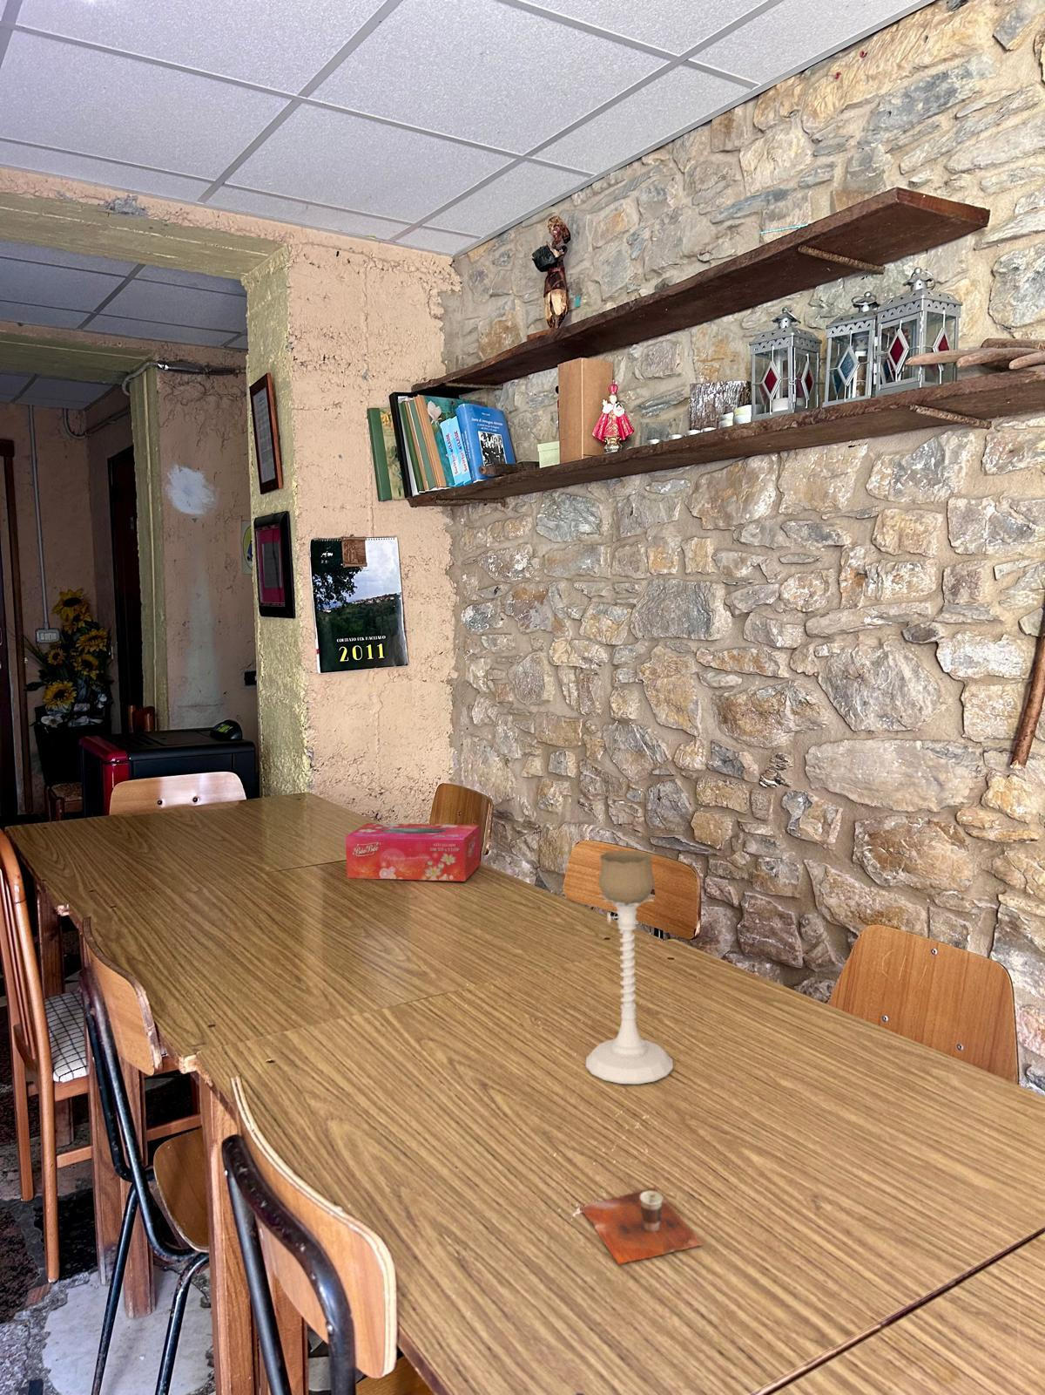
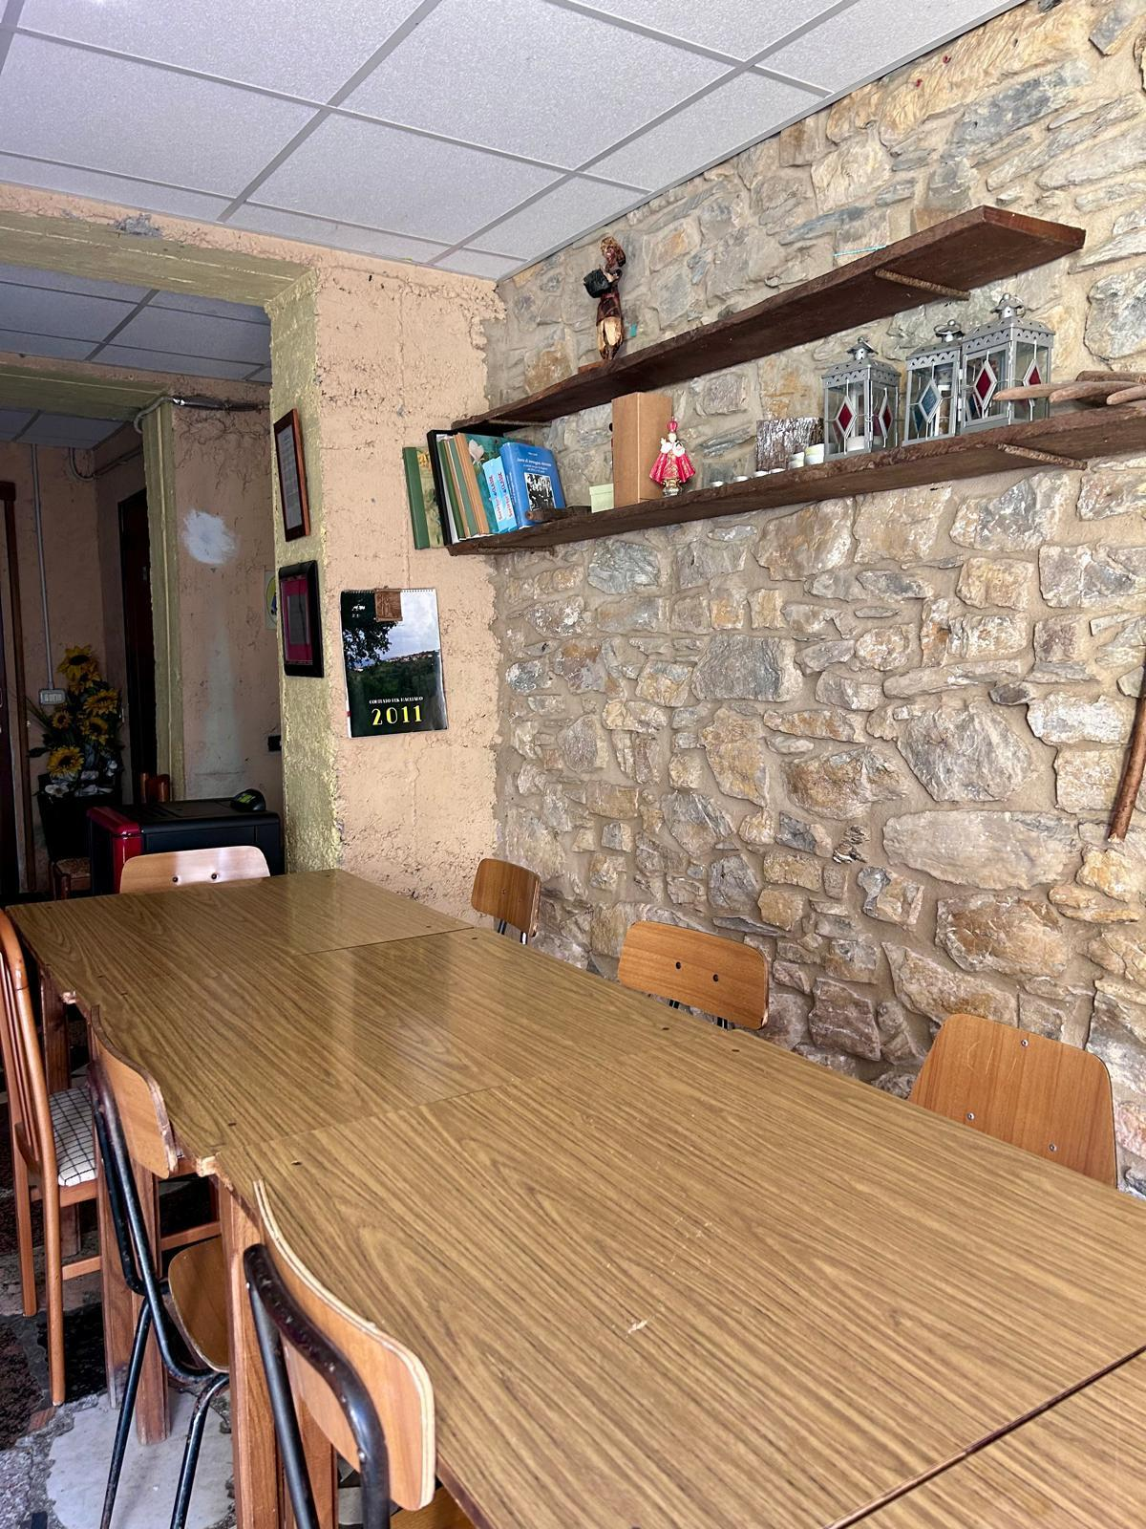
- tissue box (414, 851)
- cup (639, 1209)
- candle holder (627, 961)
